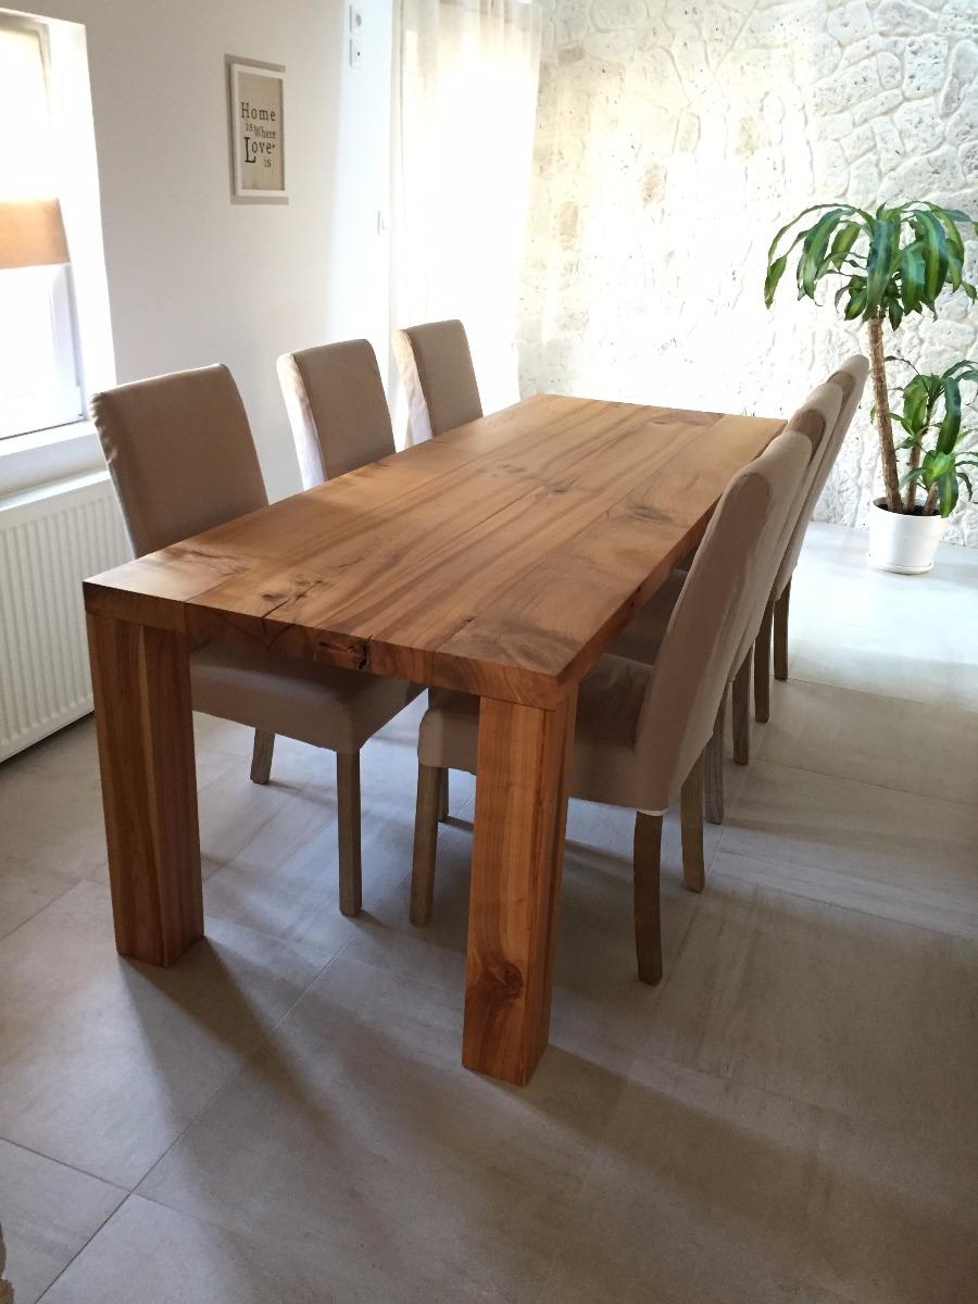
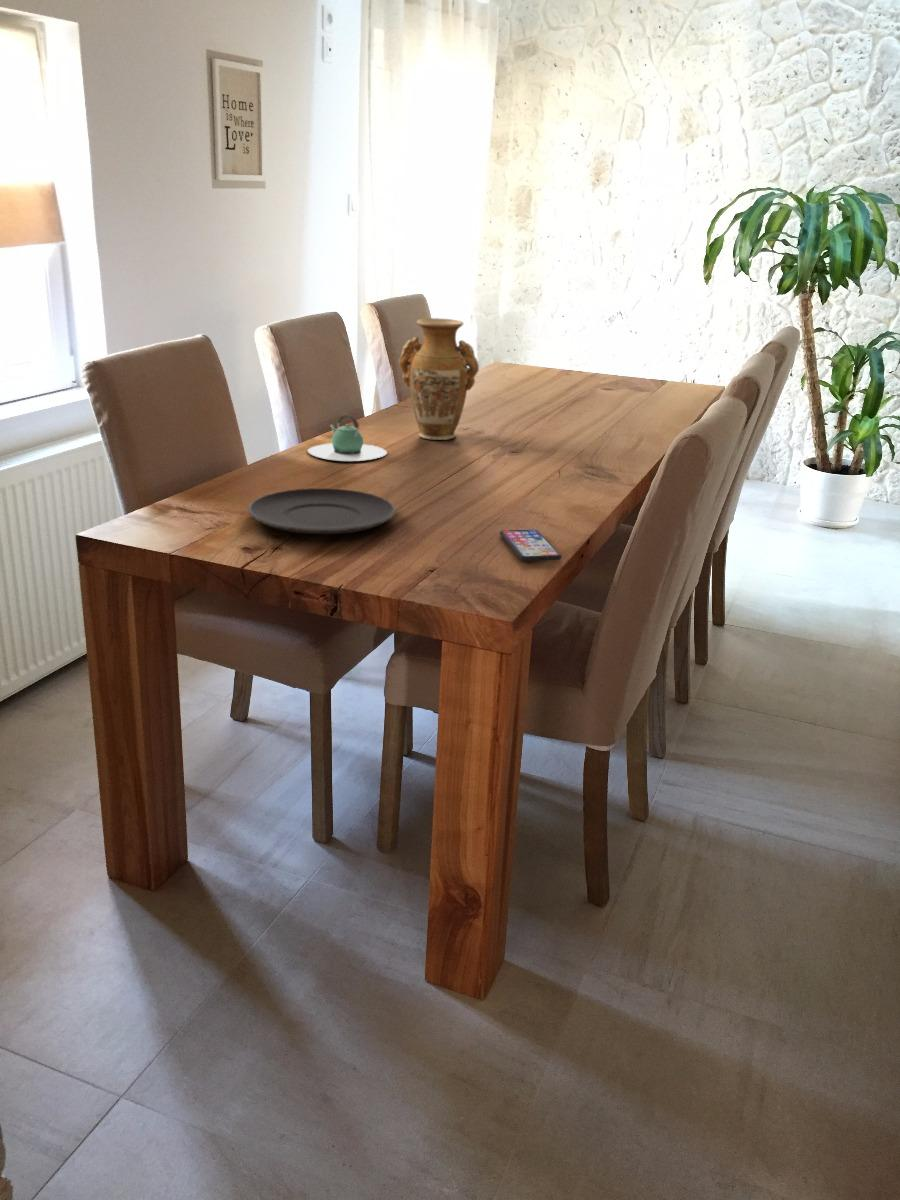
+ vase (439, 379)
+ teapot (347, 432)
+ plate (322, 512)
+ smartphone (529, 544)
